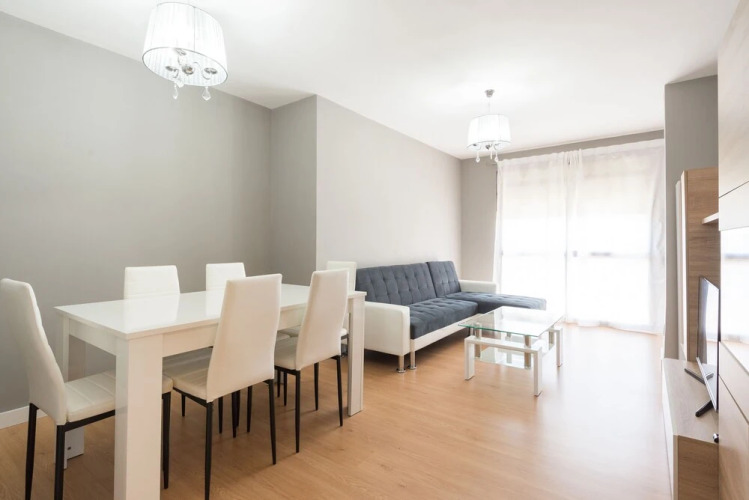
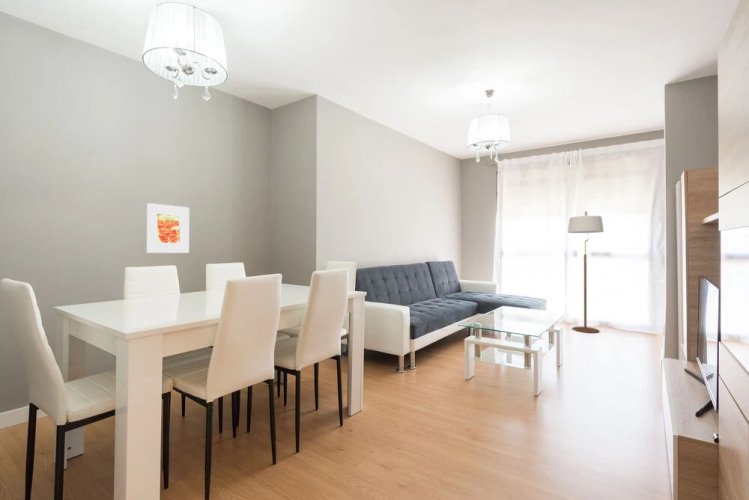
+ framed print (168, 229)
+ floor lamp (585, 270)
